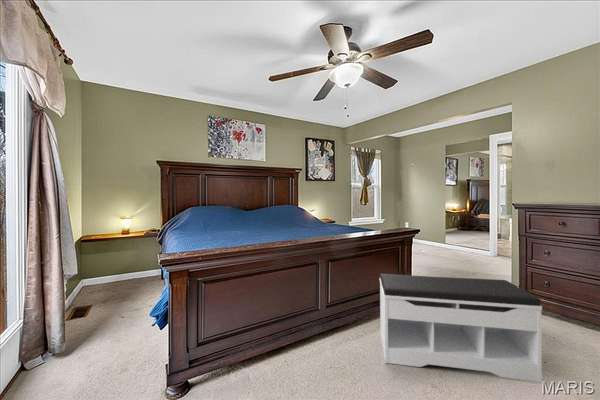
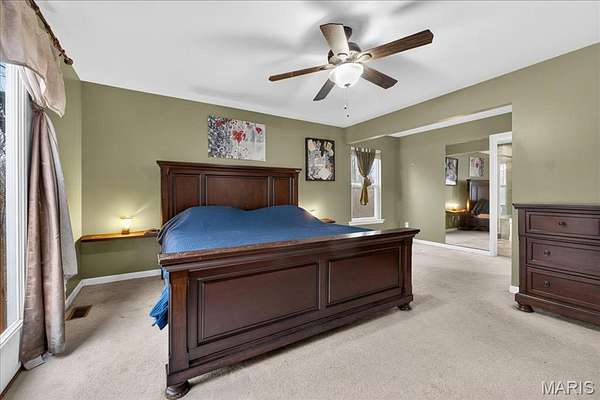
- bench (448, 318)
